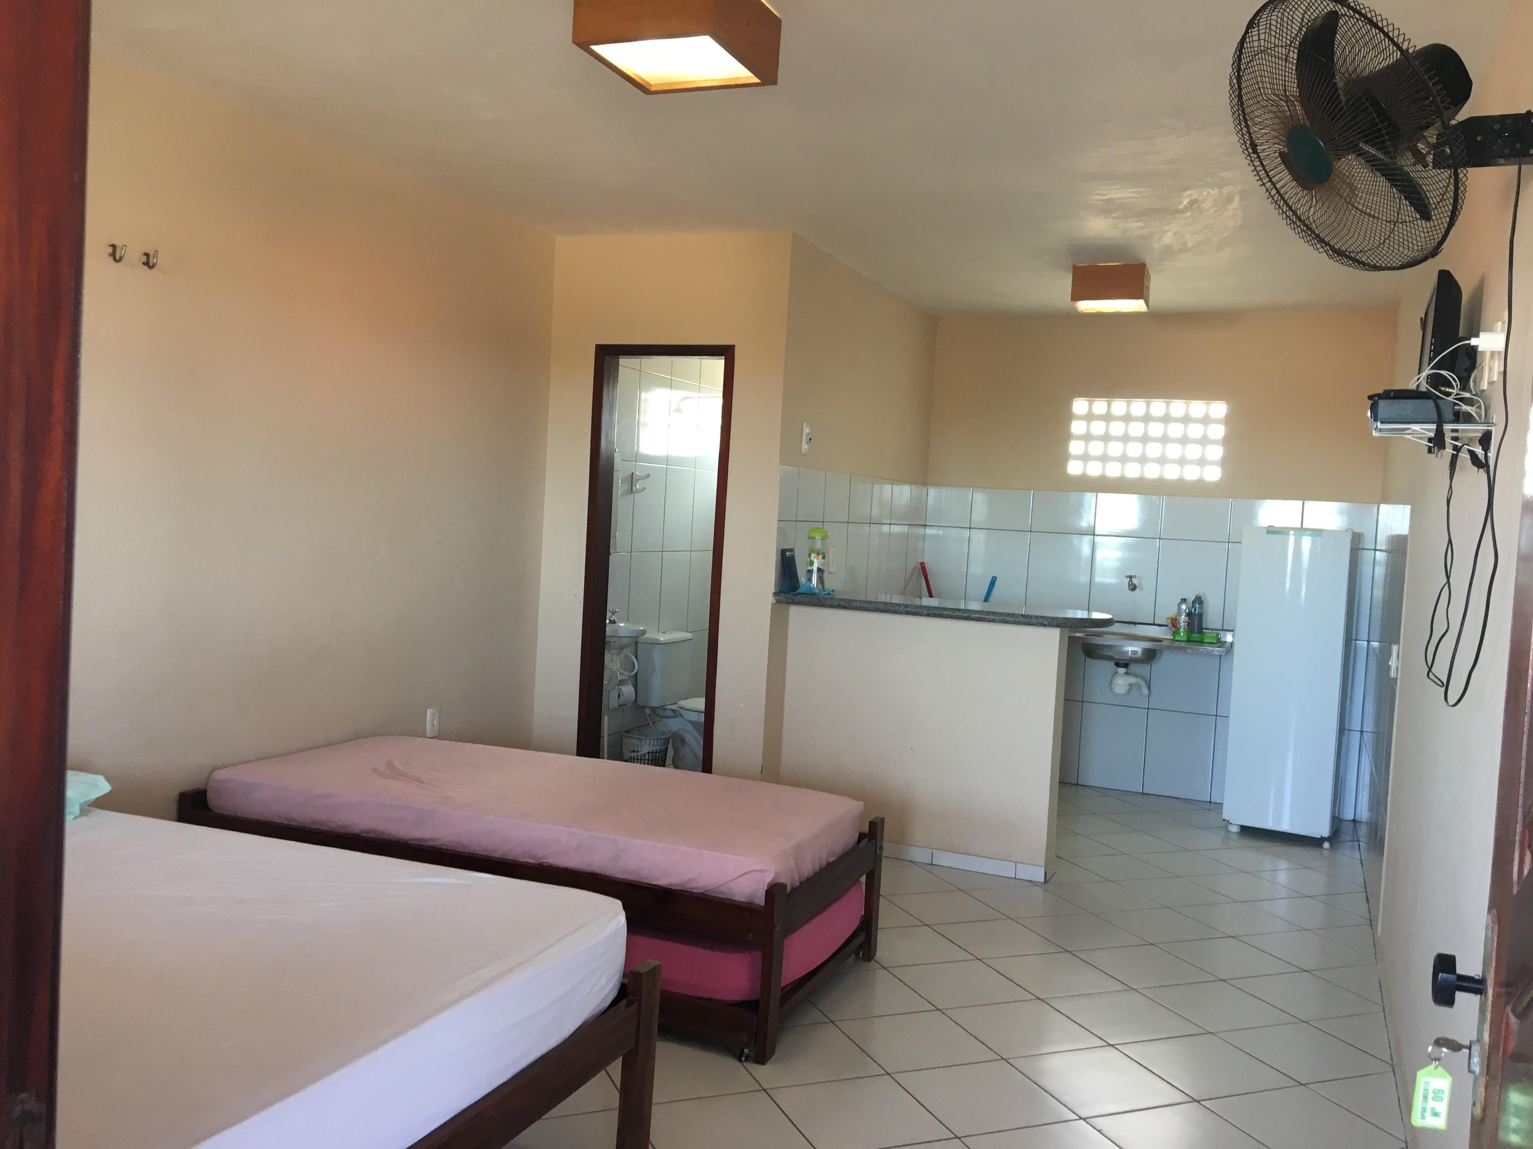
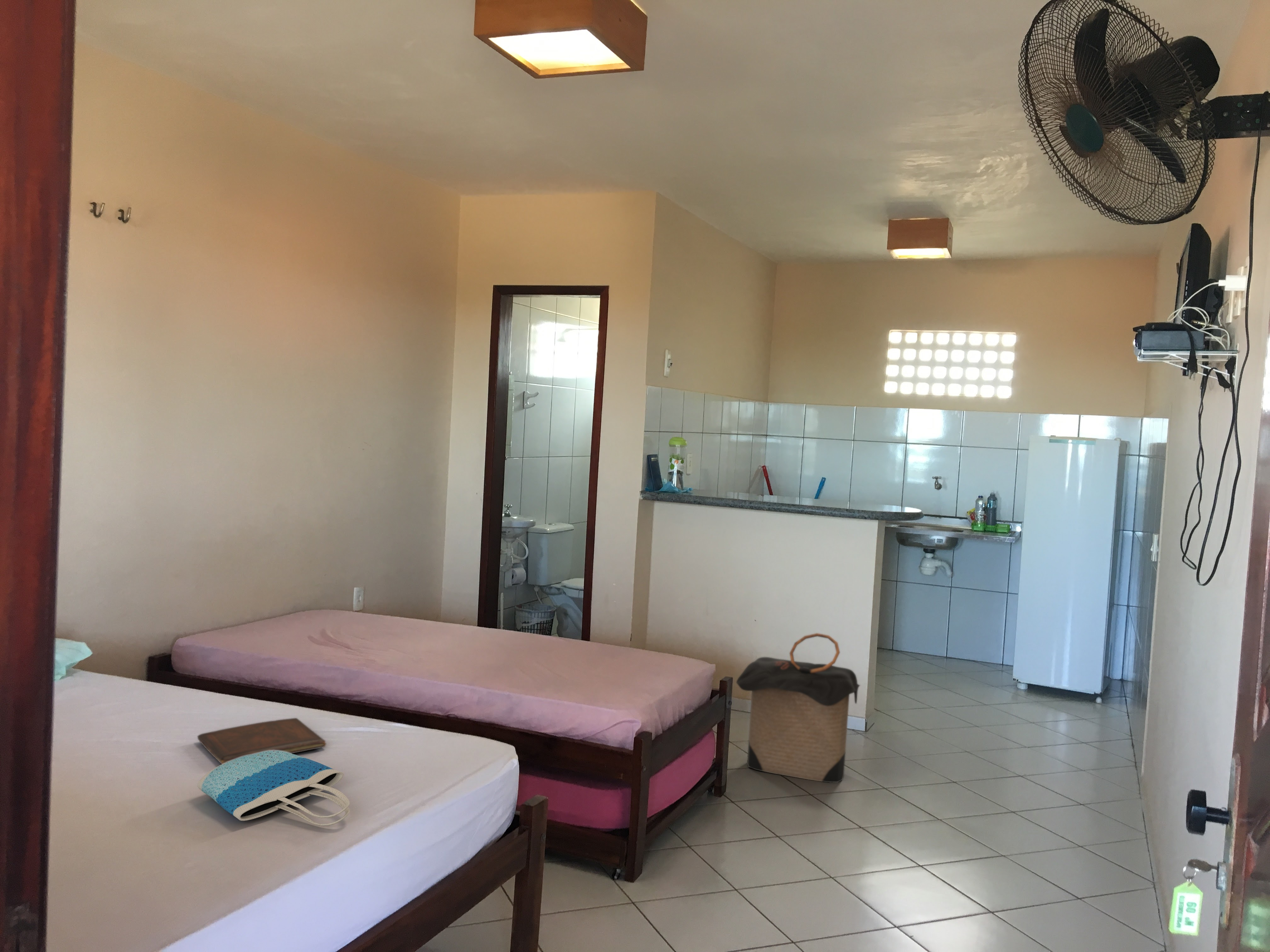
+ book (262, 740)
+ laundry hamper (797, 703)
+ tote bag (285, 789)
